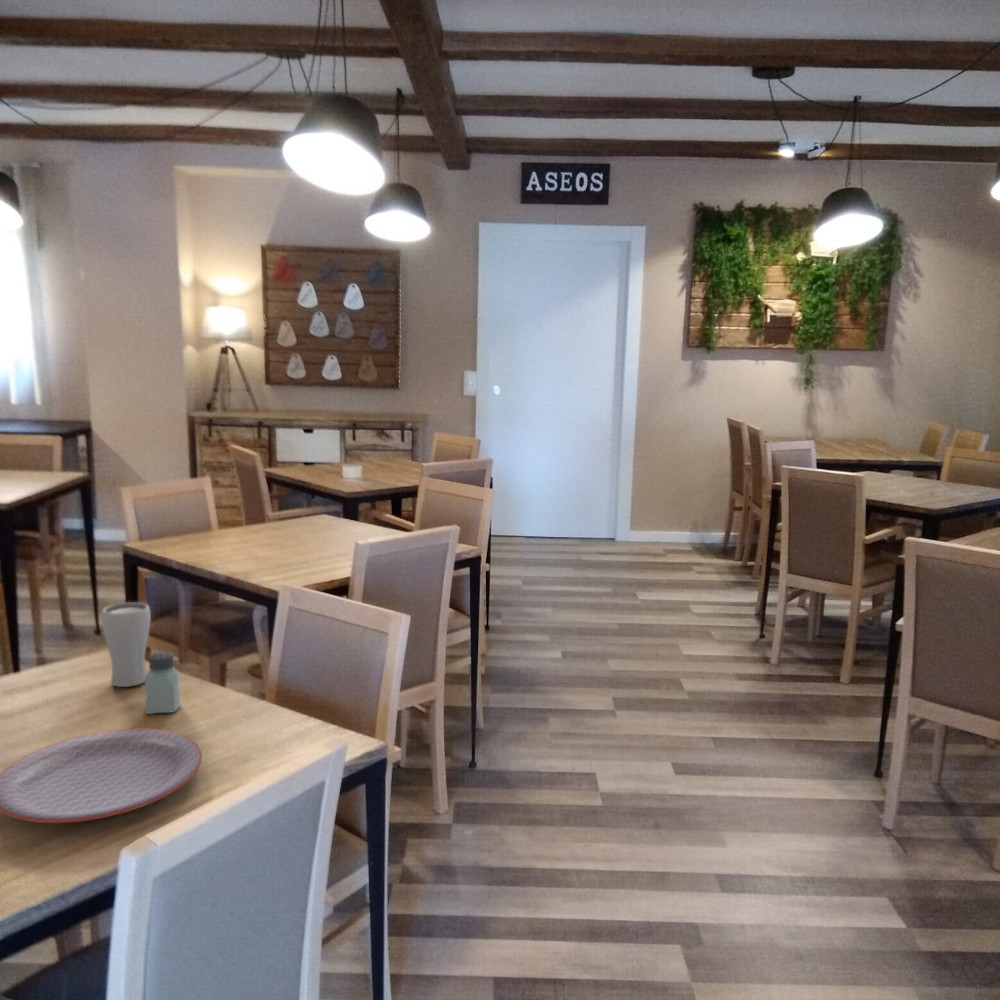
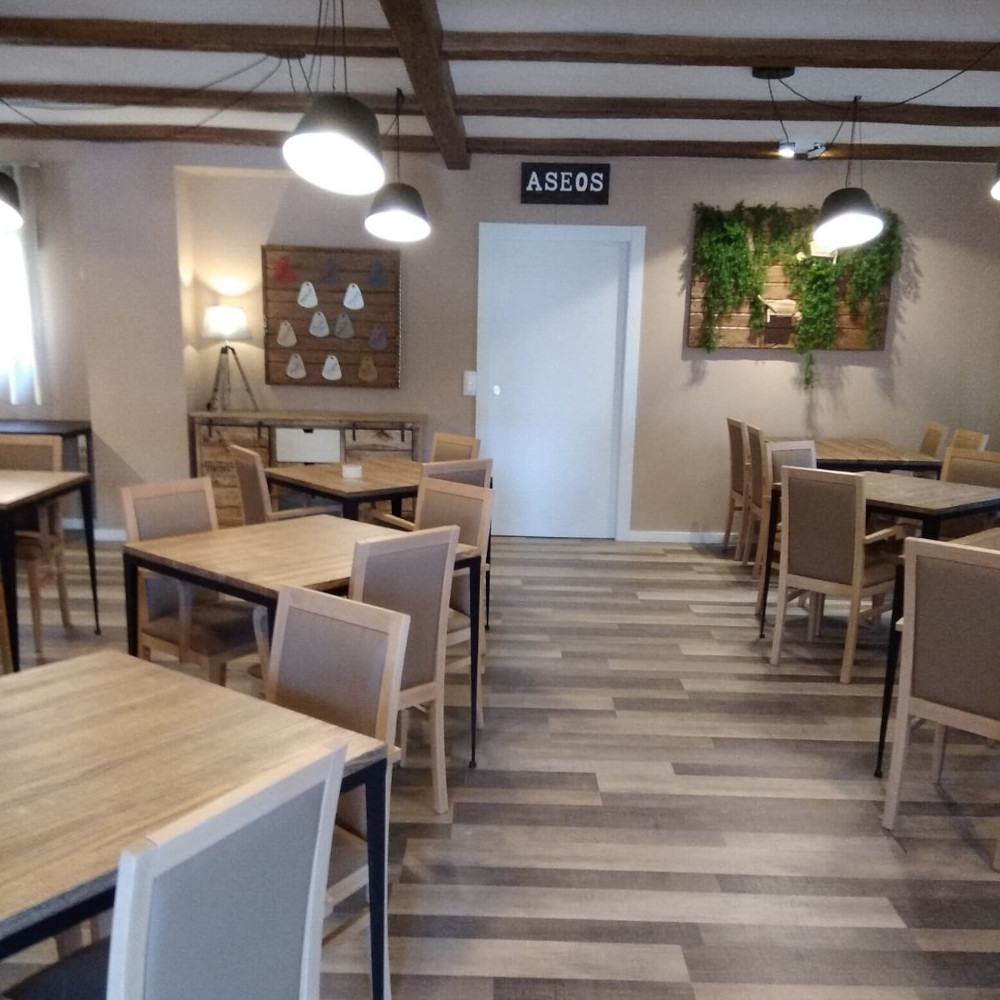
- plate (101, 776)
- saltshaker (162, 682)
- drinking glass (127, 645)
